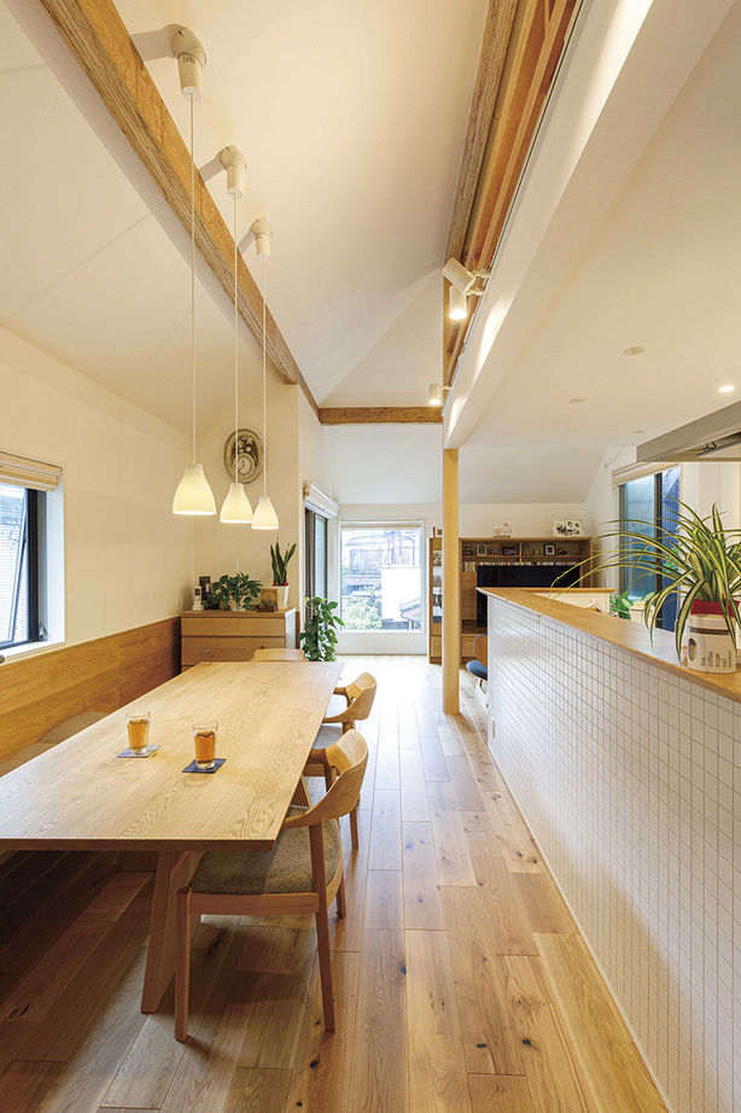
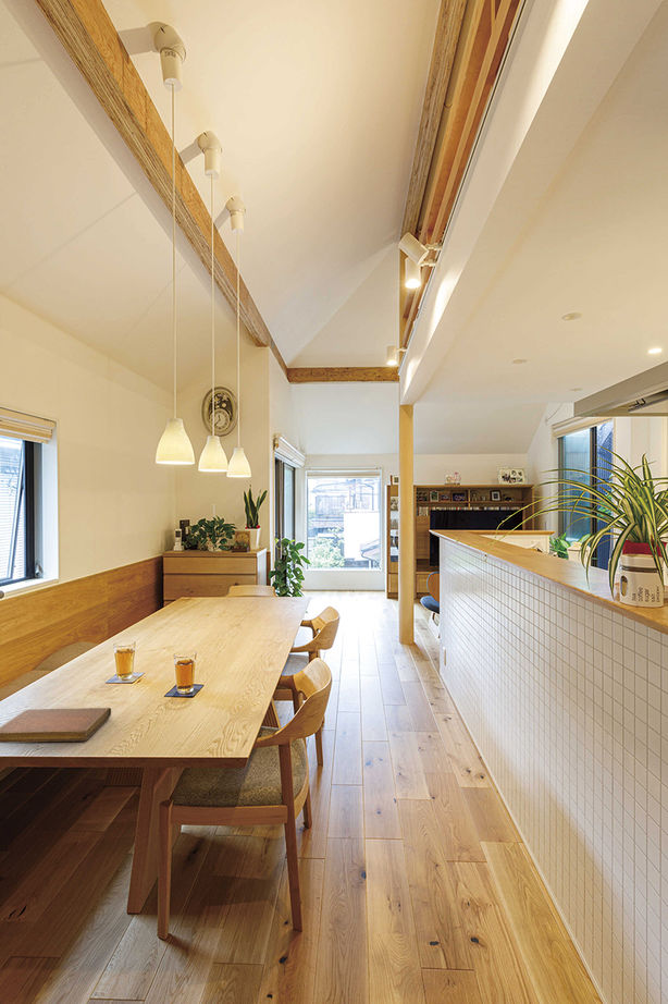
+ notebook (54, 723)
